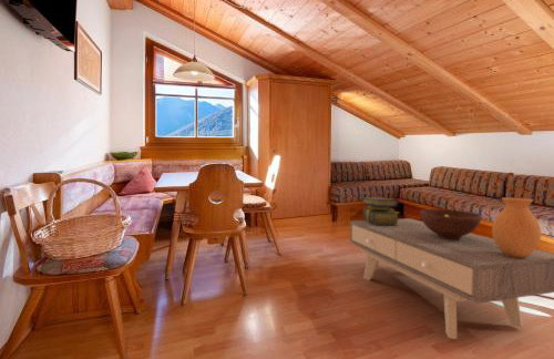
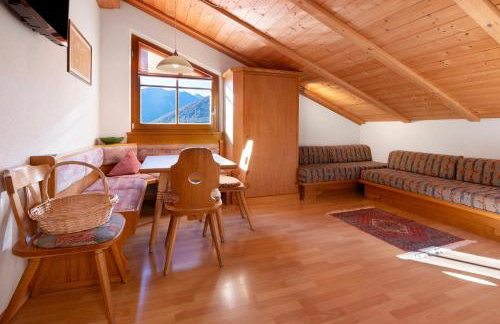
- coffee table (430, 267)
- stack of books (379, 209)
- vase (515, 227)
- fruit bowl (449, 225)
